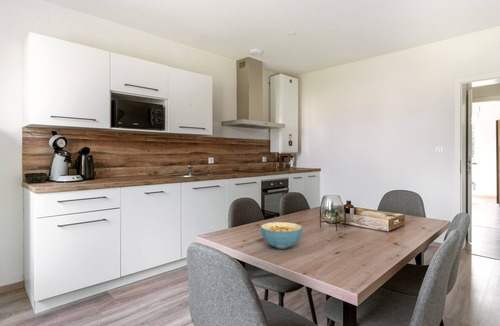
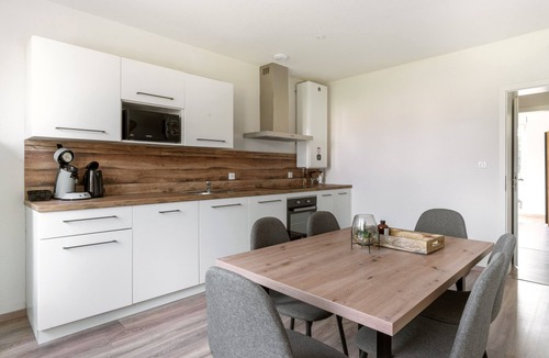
- cereal bowl (281, 236)
